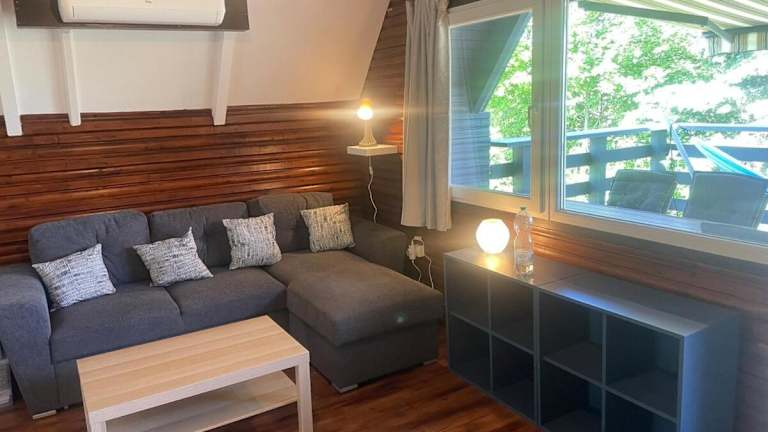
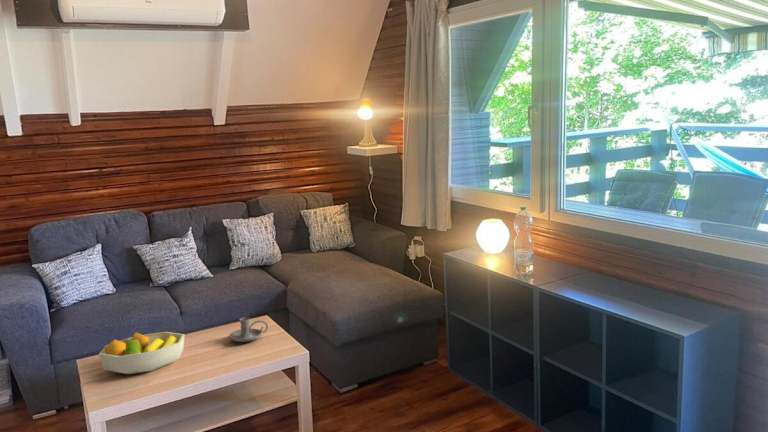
+ fruit bowl (143, 349)
+ candle holder (248, 328)
